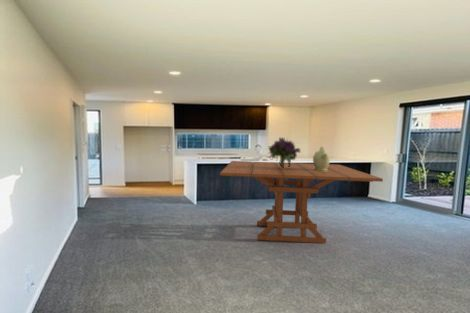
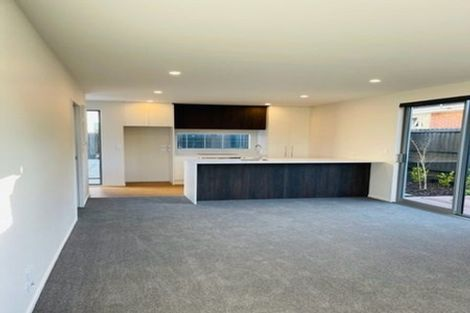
- dining table (296, 200)
- bouquet (282, 152)
- vessel (321, 158)
